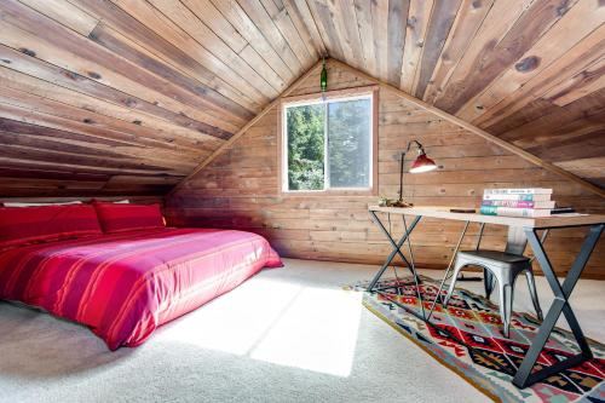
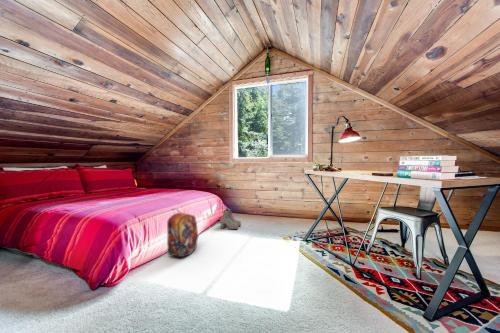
+ boots (230, 218)
+ backpack (182, 231)
